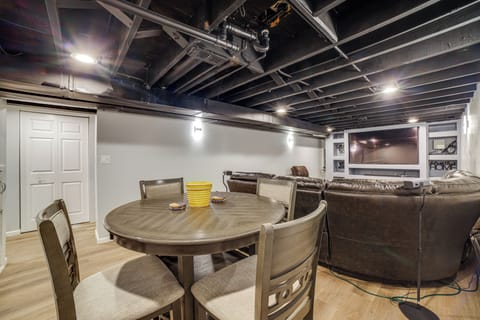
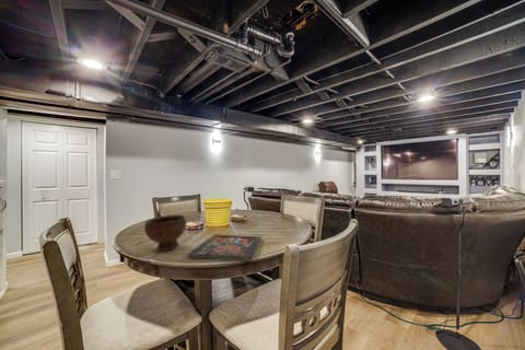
+ bowl (165, 232)
+ board game (229, 246)
